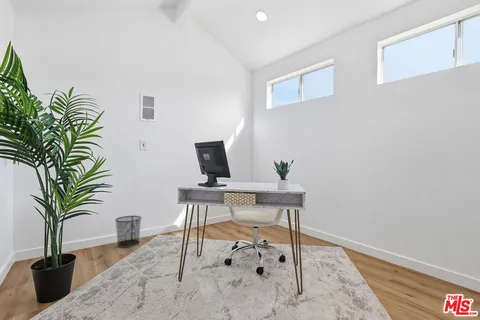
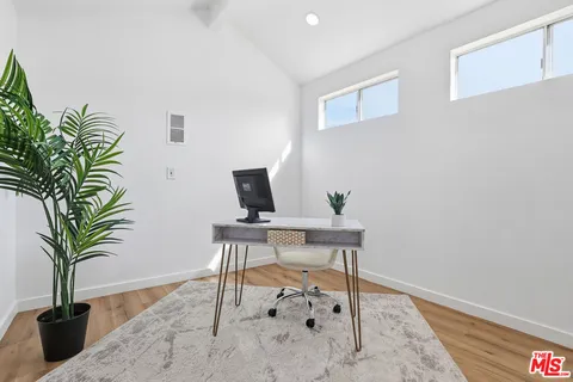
- waste bin (128, 231)
